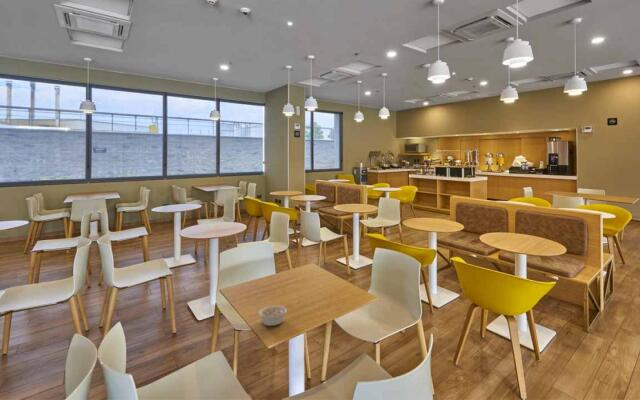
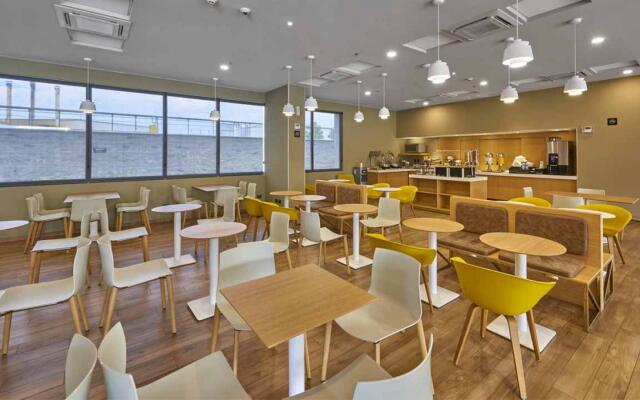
- legume (273, 314)
